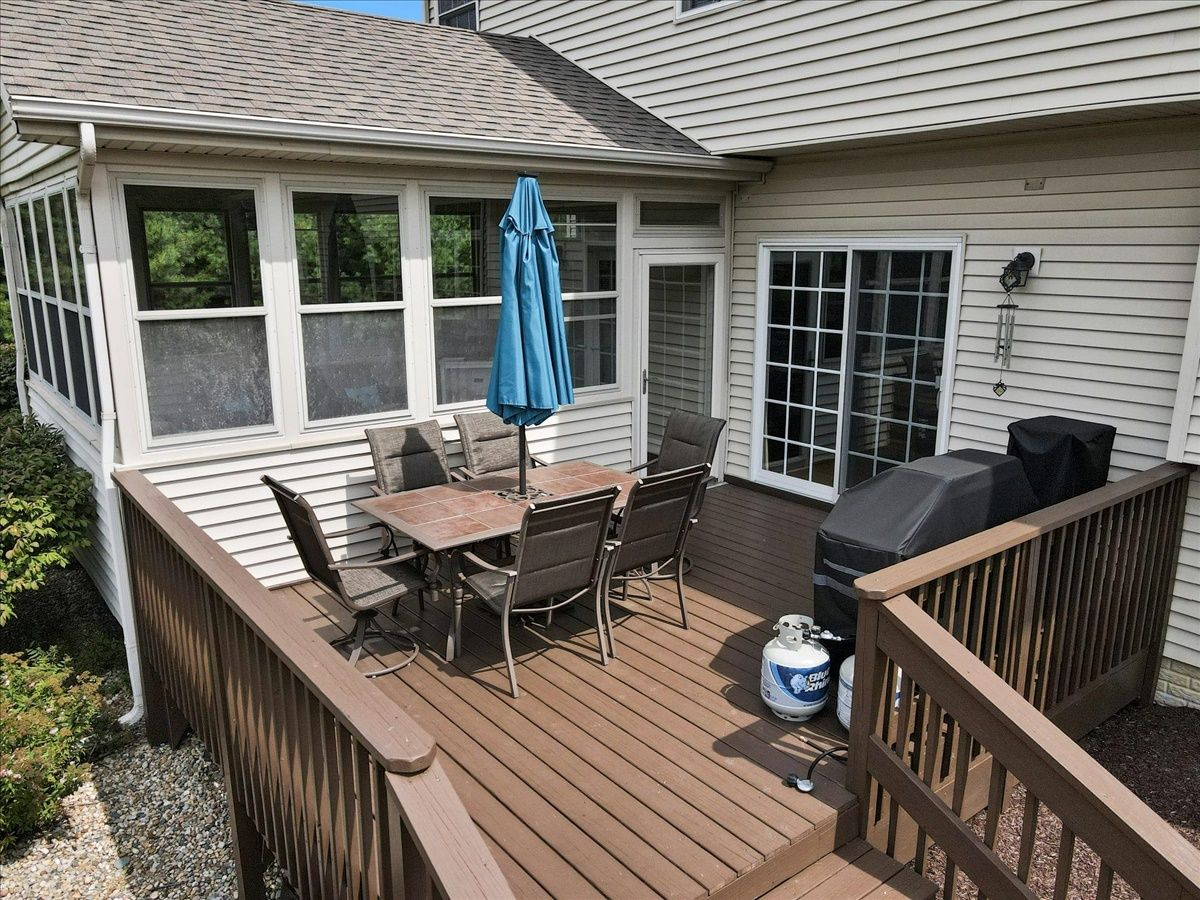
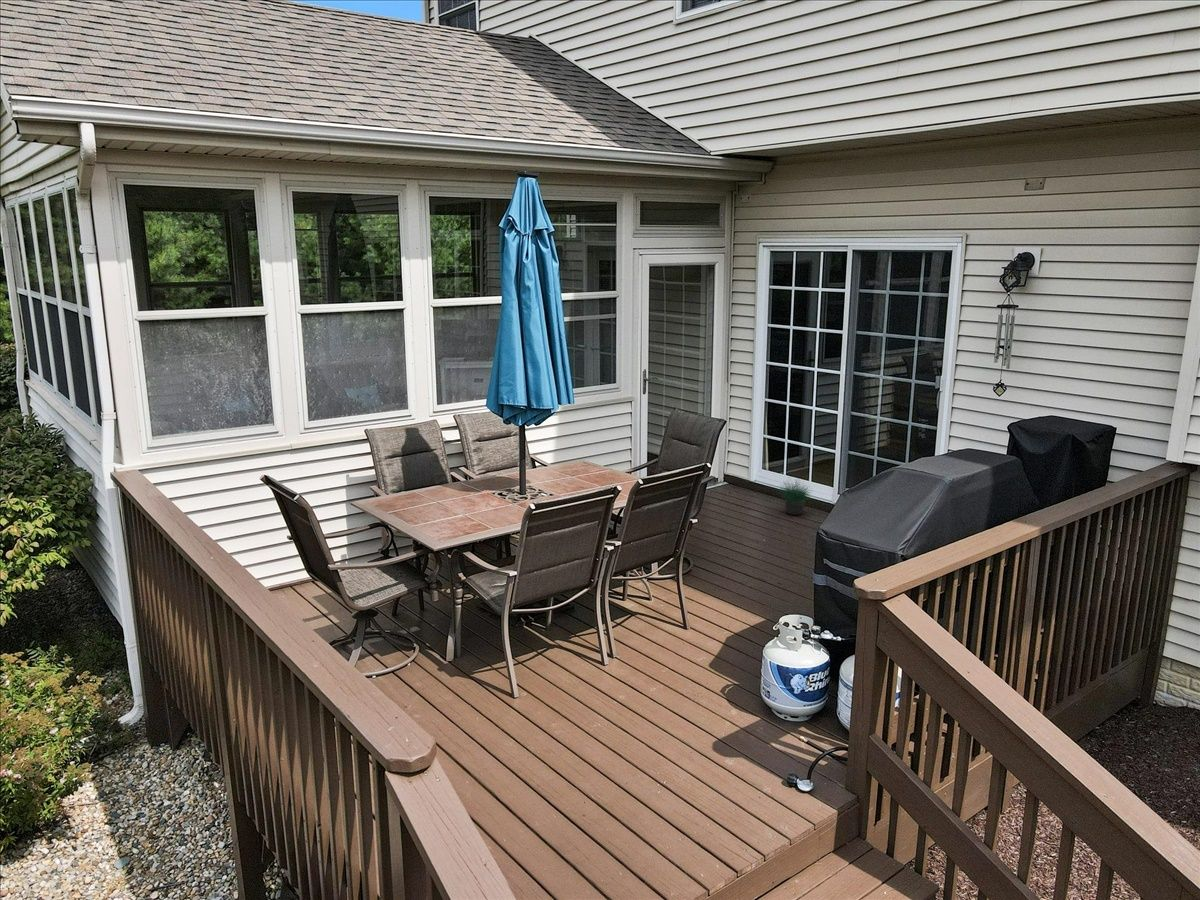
+ potted plant (794, 492)
